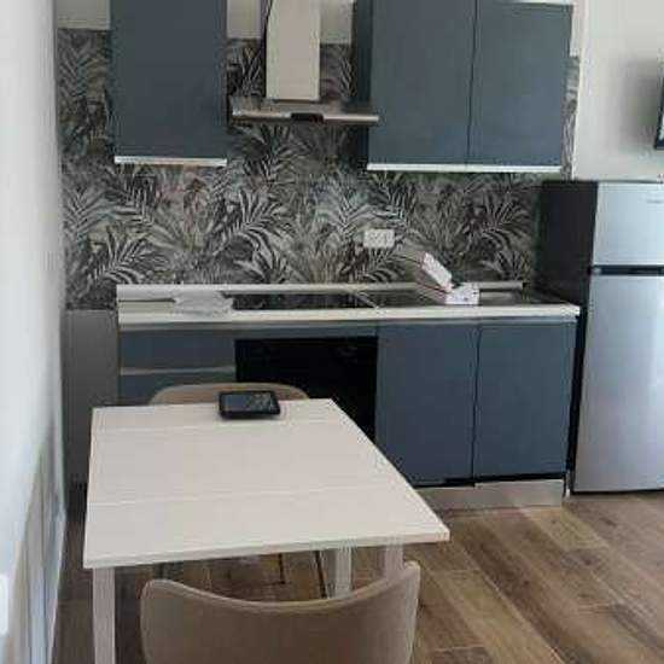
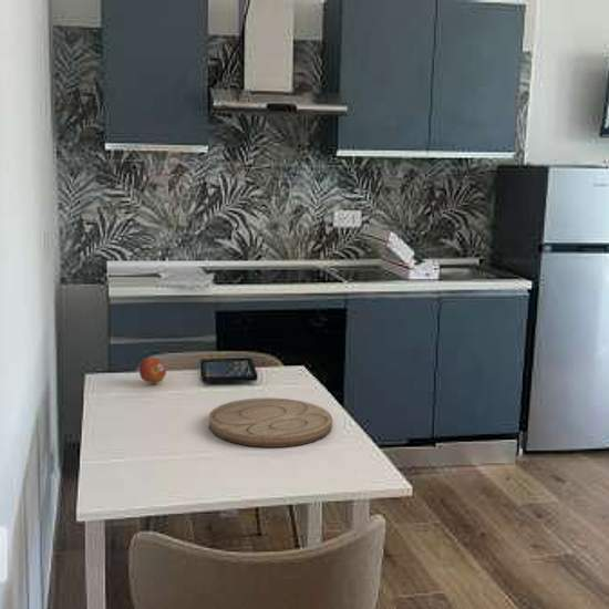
+ fruit (153, 371)
+ cutting board (270, 420)
